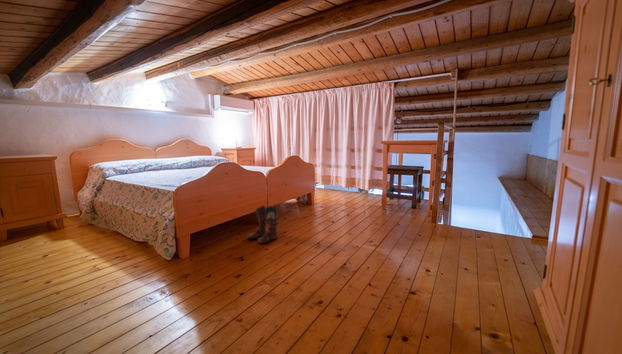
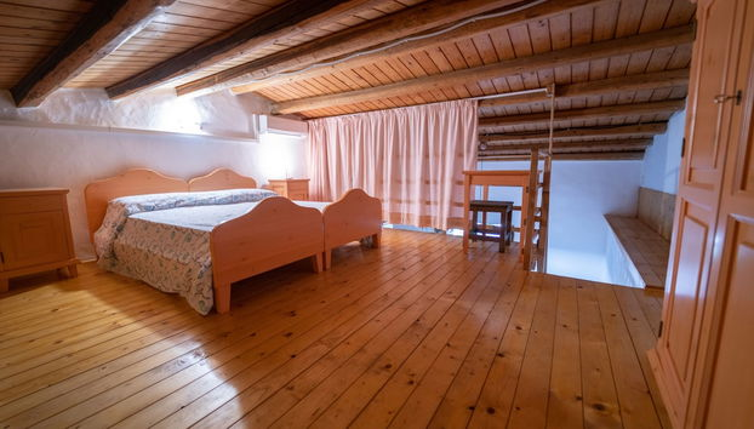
- boots (265, 222)
